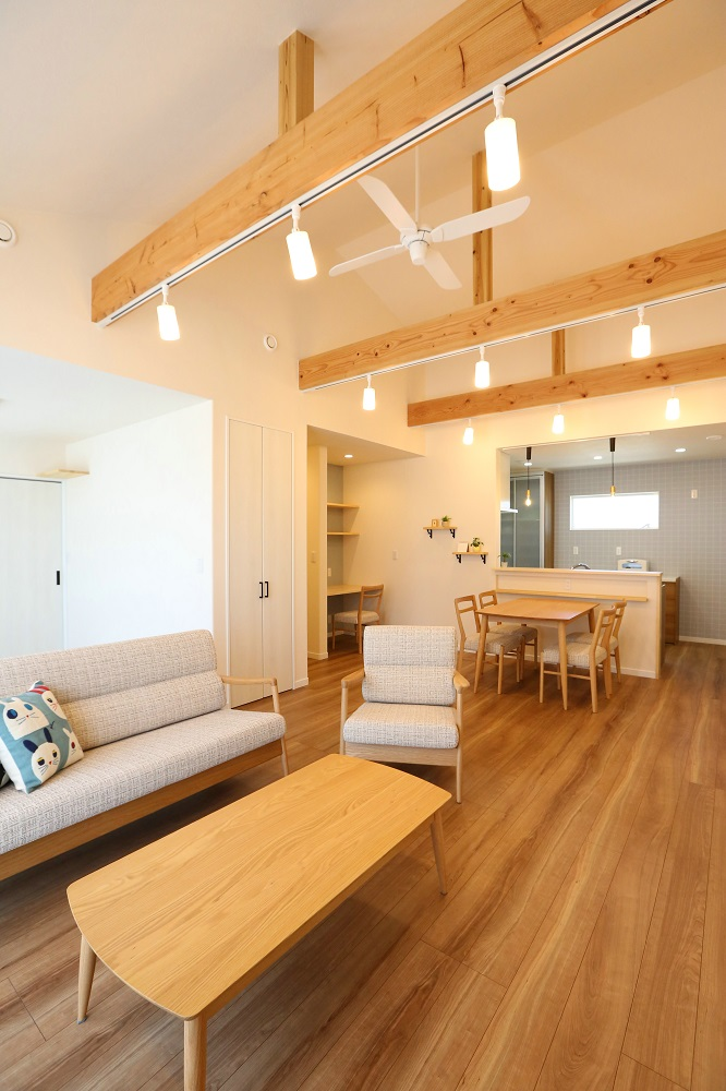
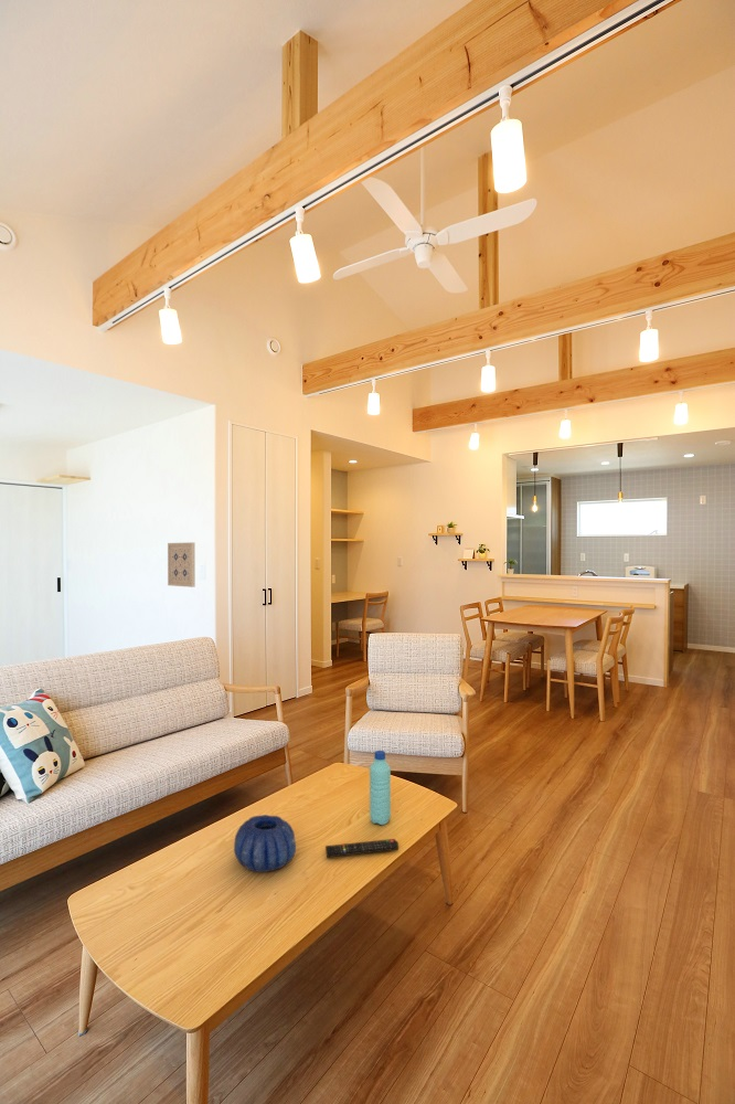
+ wall art (181, 564)
+ decorative bowl (265, 841)
+ remote control (362, 848)
+ water bottle (380, 786)
